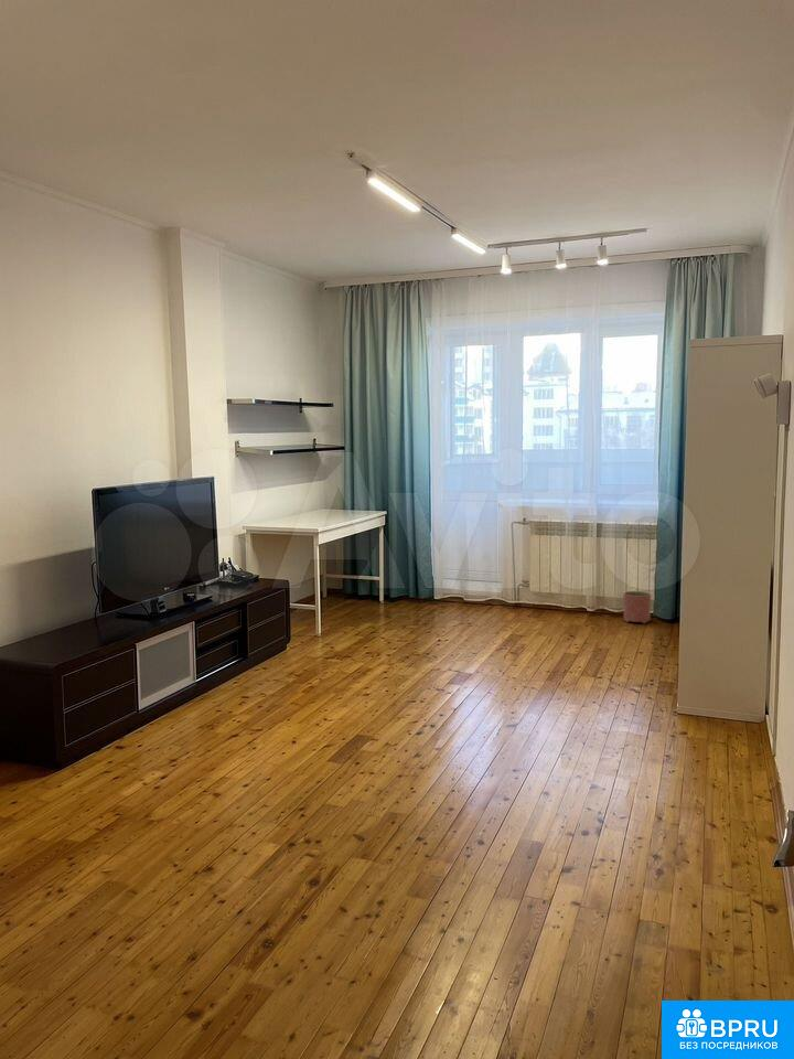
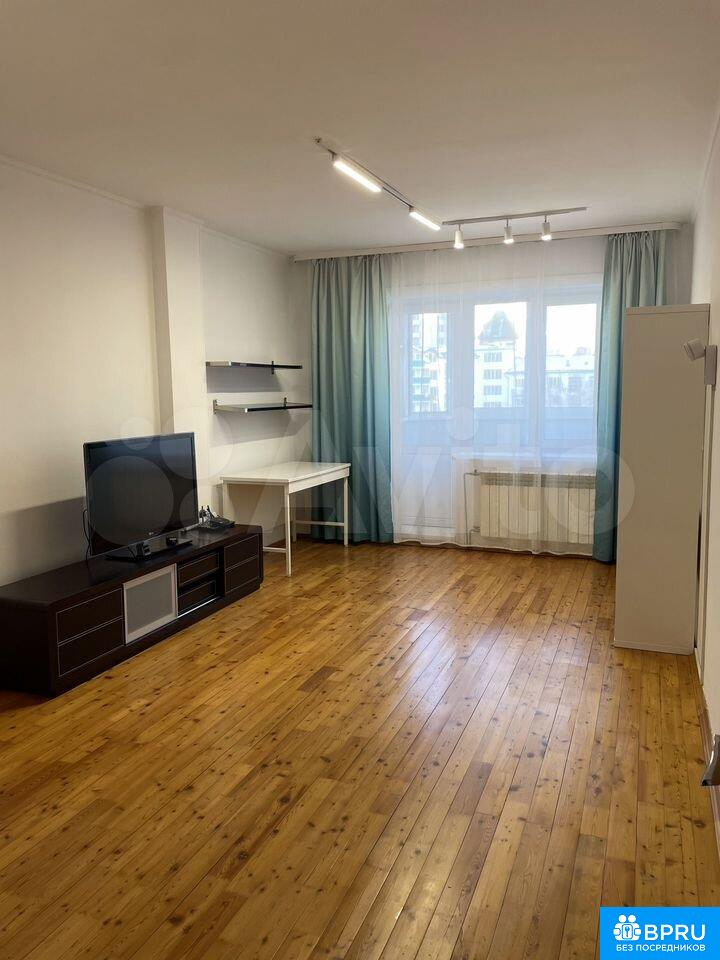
- planter (636, 607)
